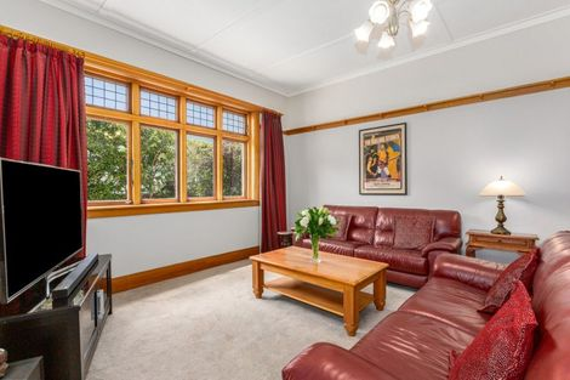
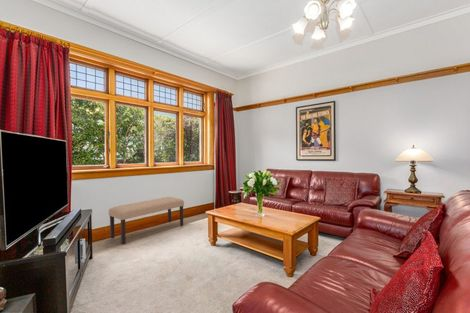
+ bench (149, 213)
